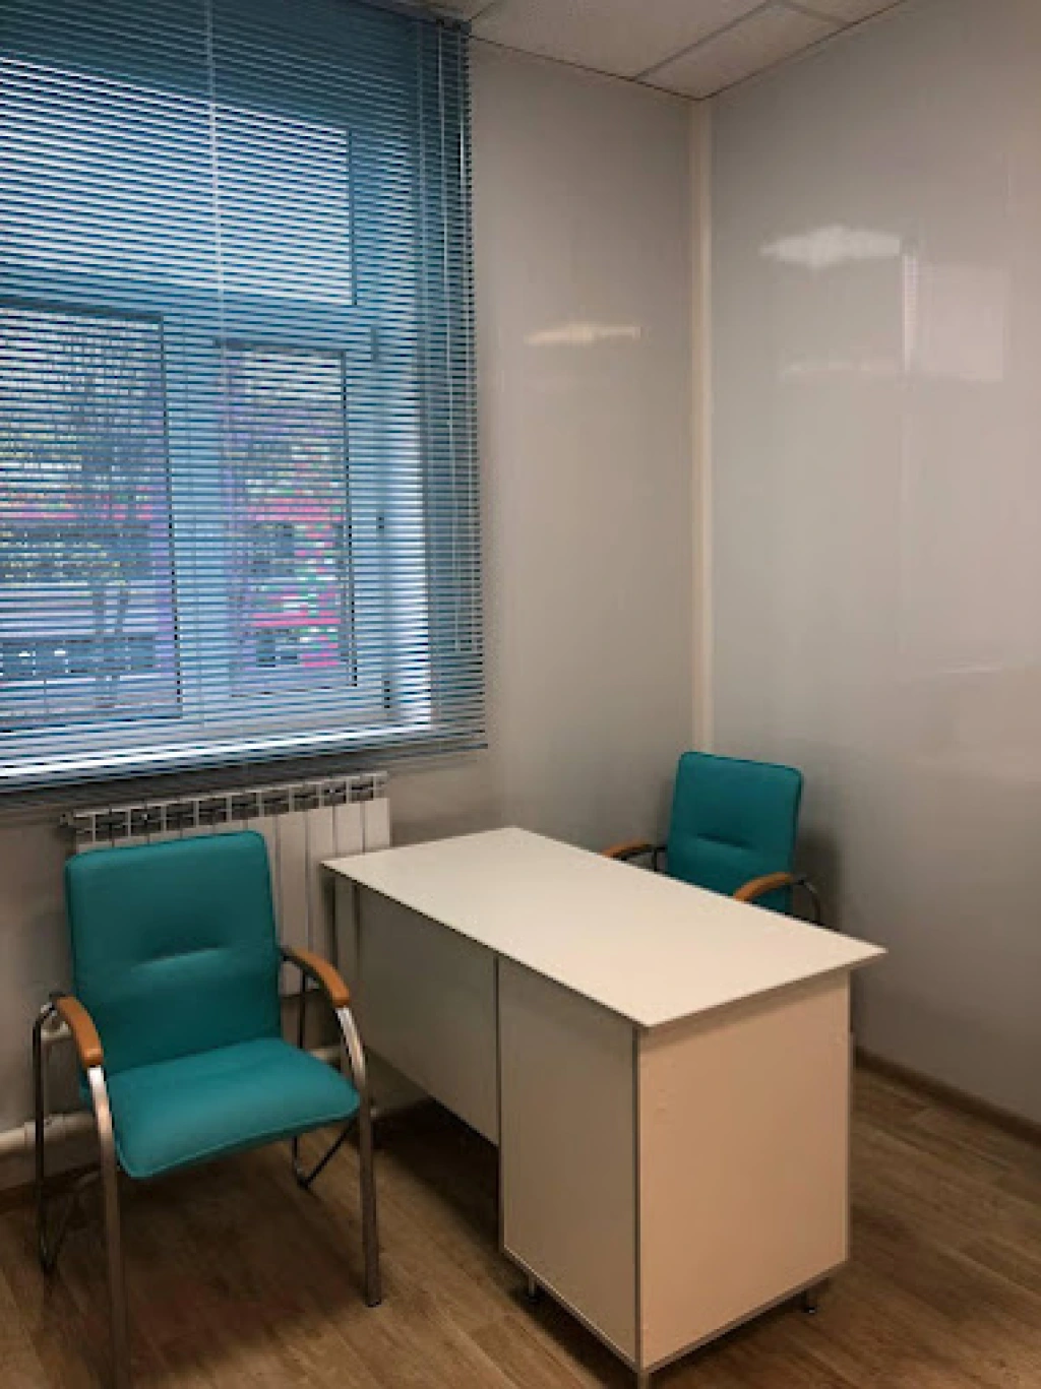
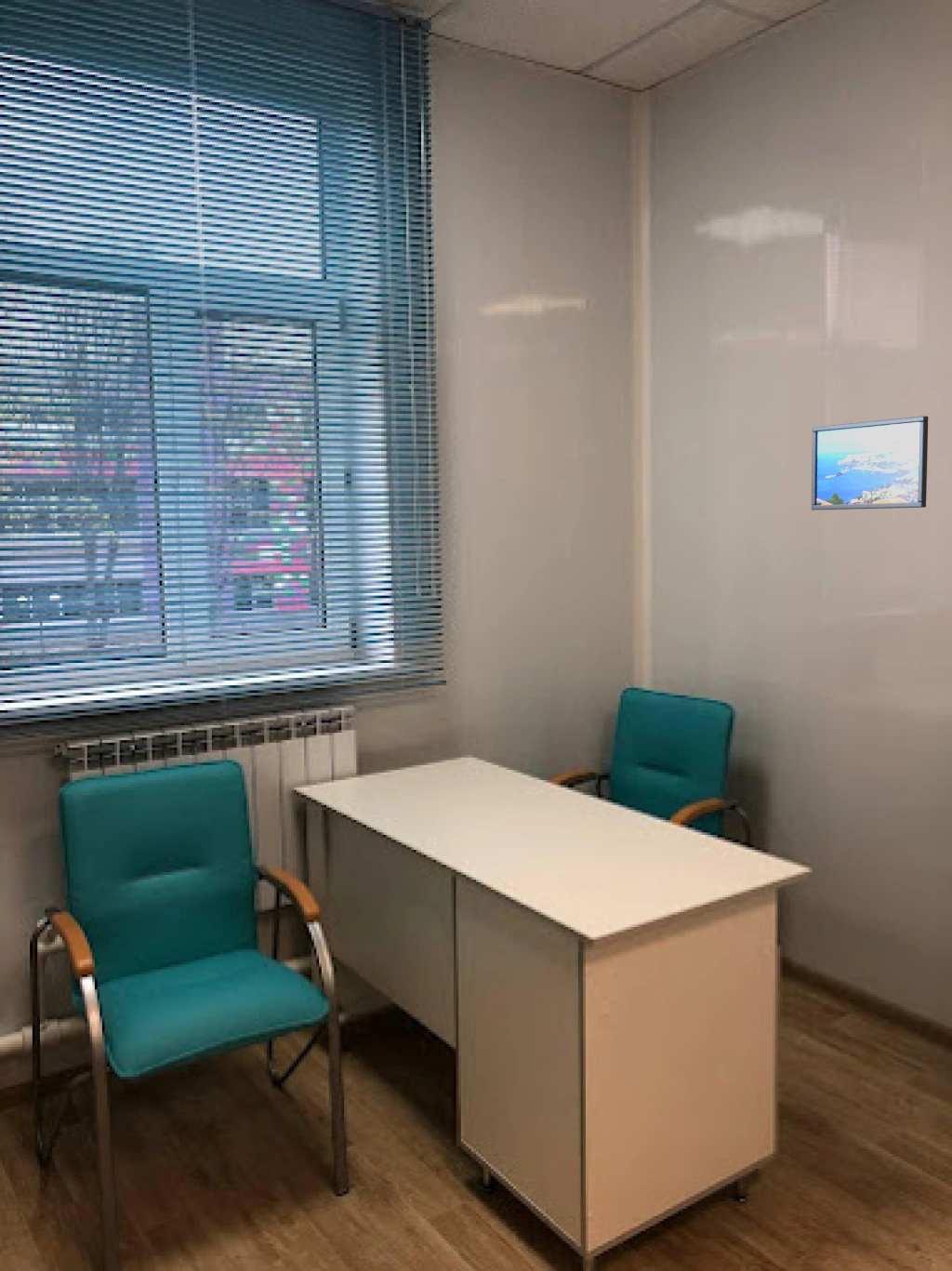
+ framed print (866, 465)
